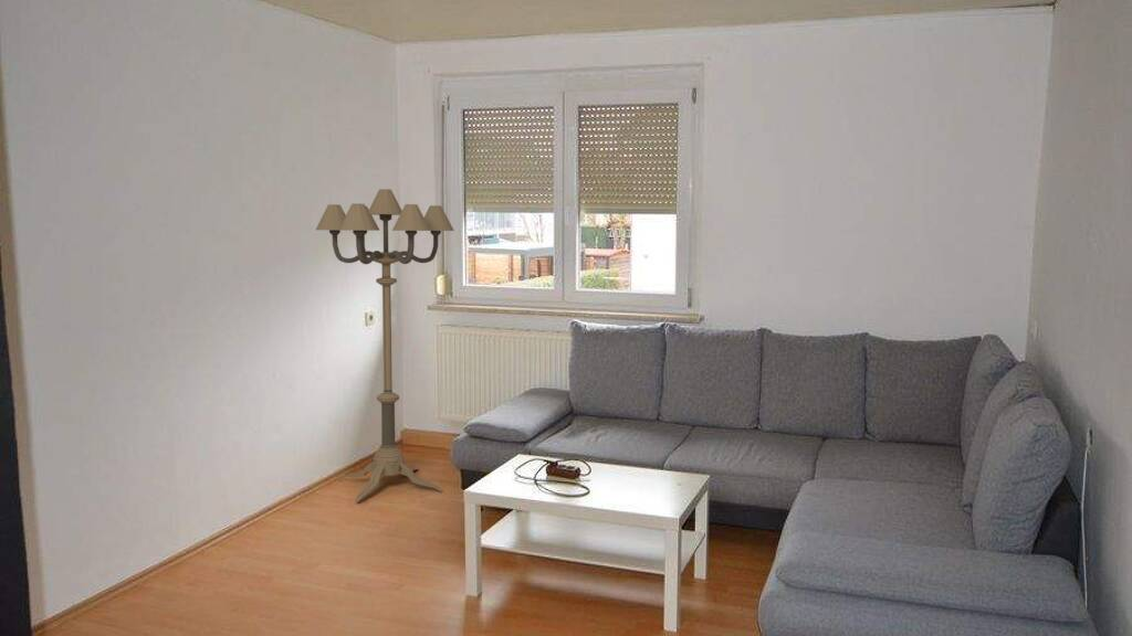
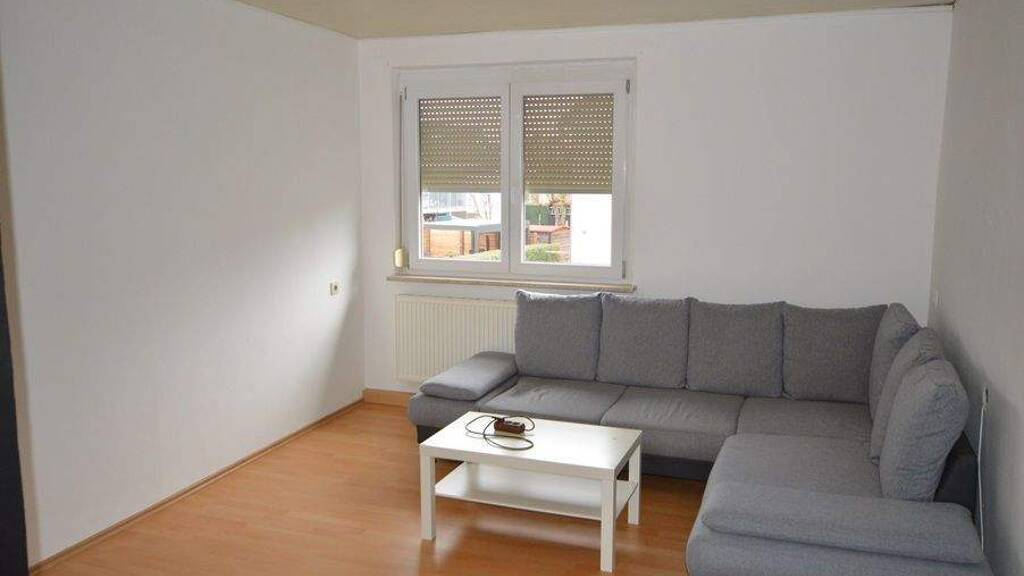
- floor lamp (387, 339)
